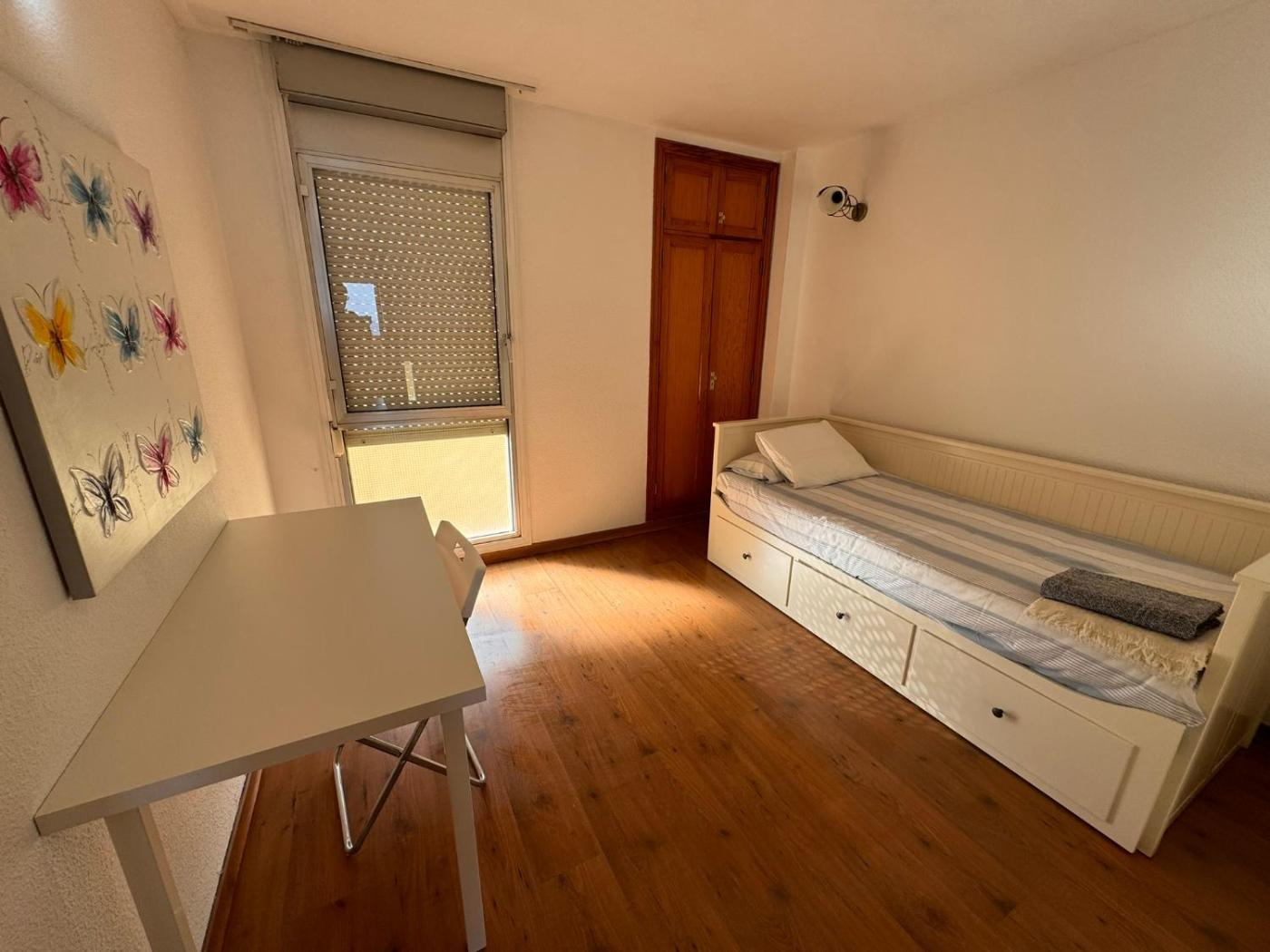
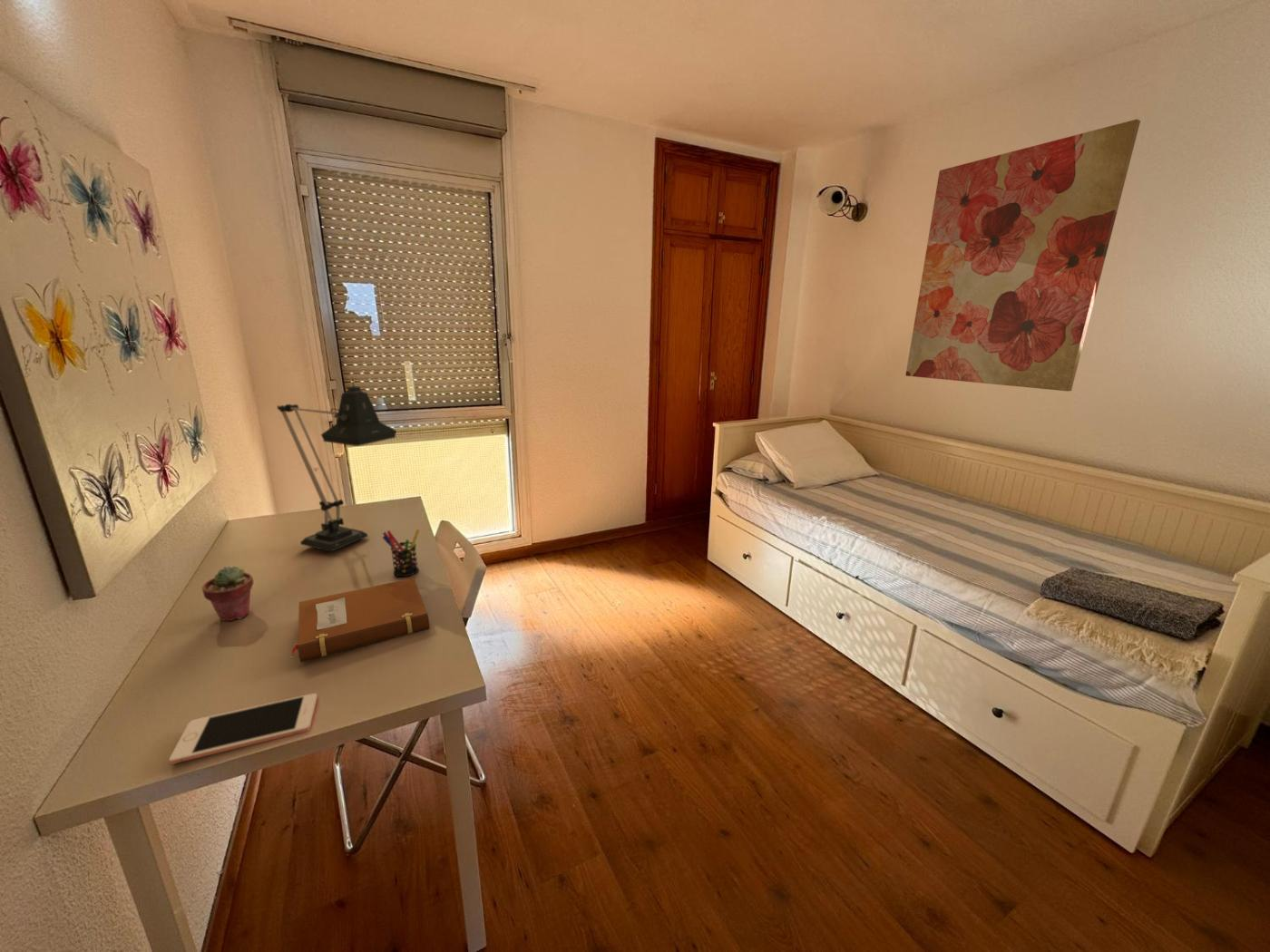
+ potted succulent (230, 591)
+ notebook (360, 617)
+ wall art (1001, 272)
+ cell phone (249, 725)
+ pen holder (403, 550)
+ desk lamp (323, 467)
